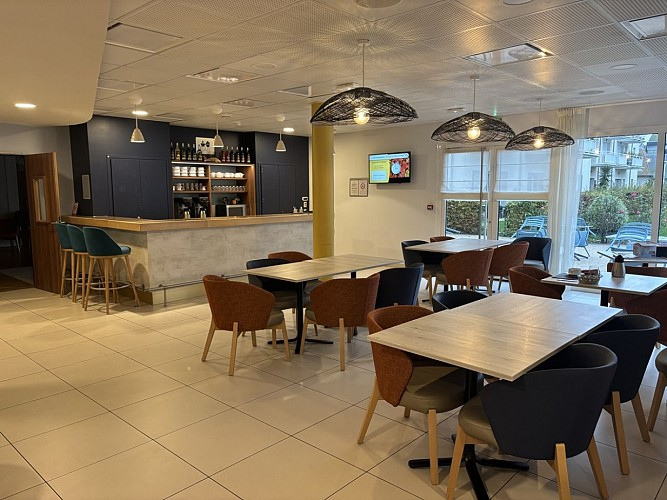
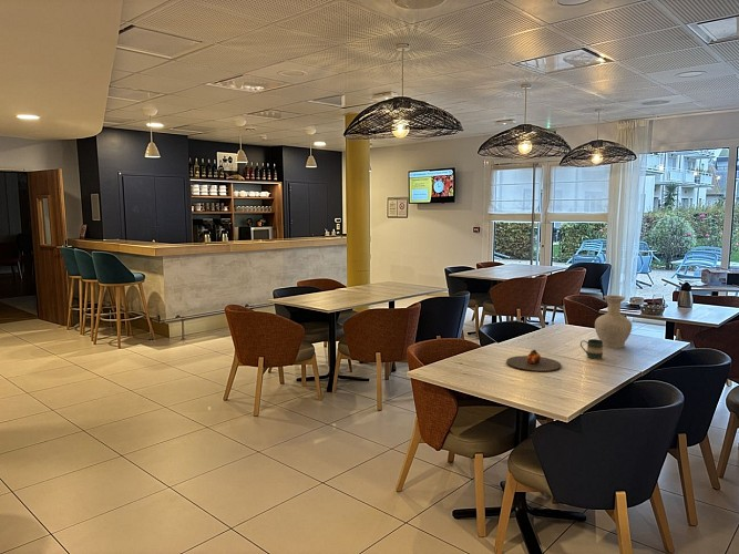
+ plate (533, 357)
+ vase (613, 320)
+ mug (591, 348)
